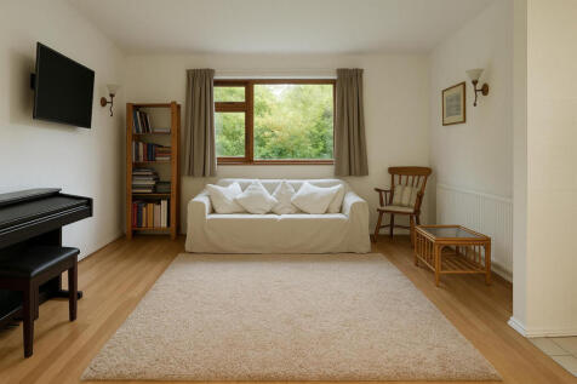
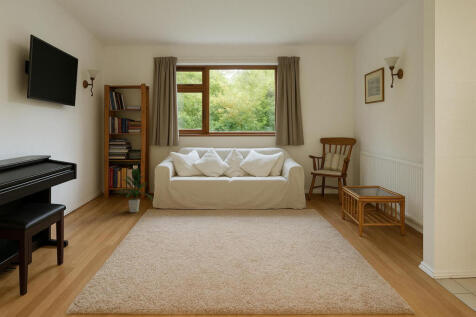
+ indoor plant (135, 188)
